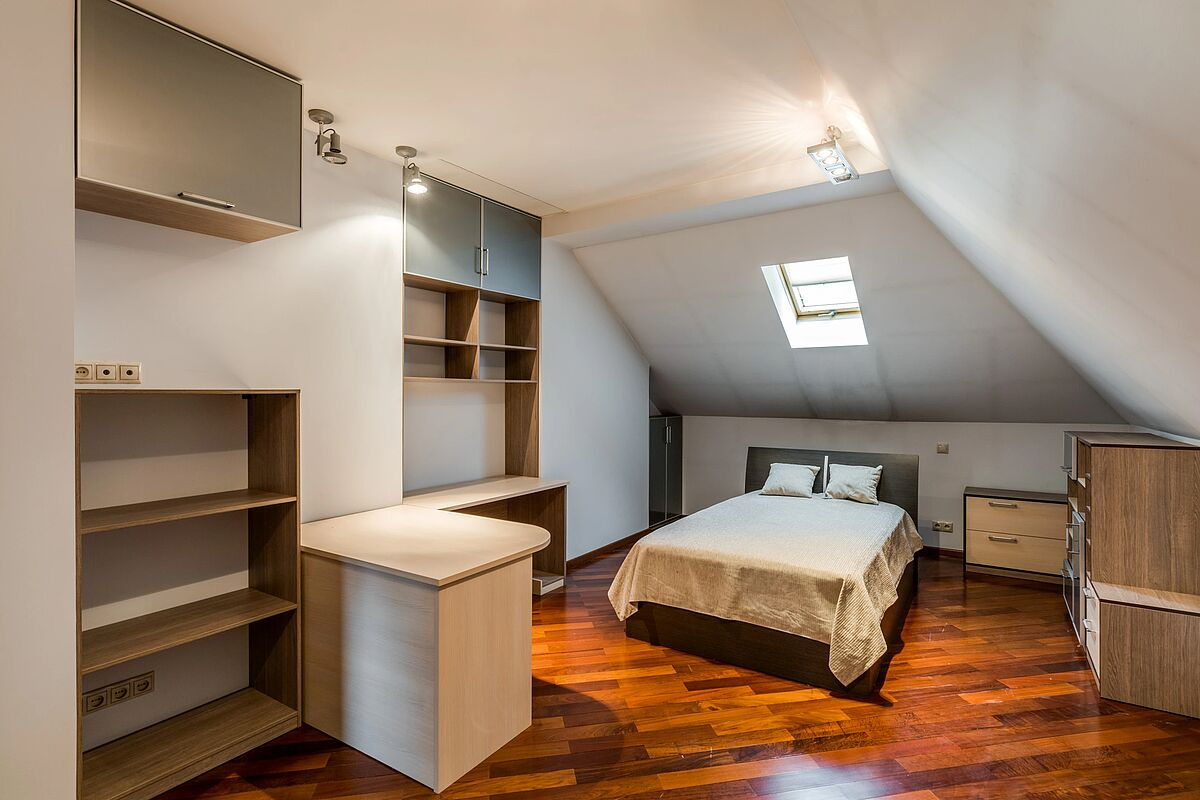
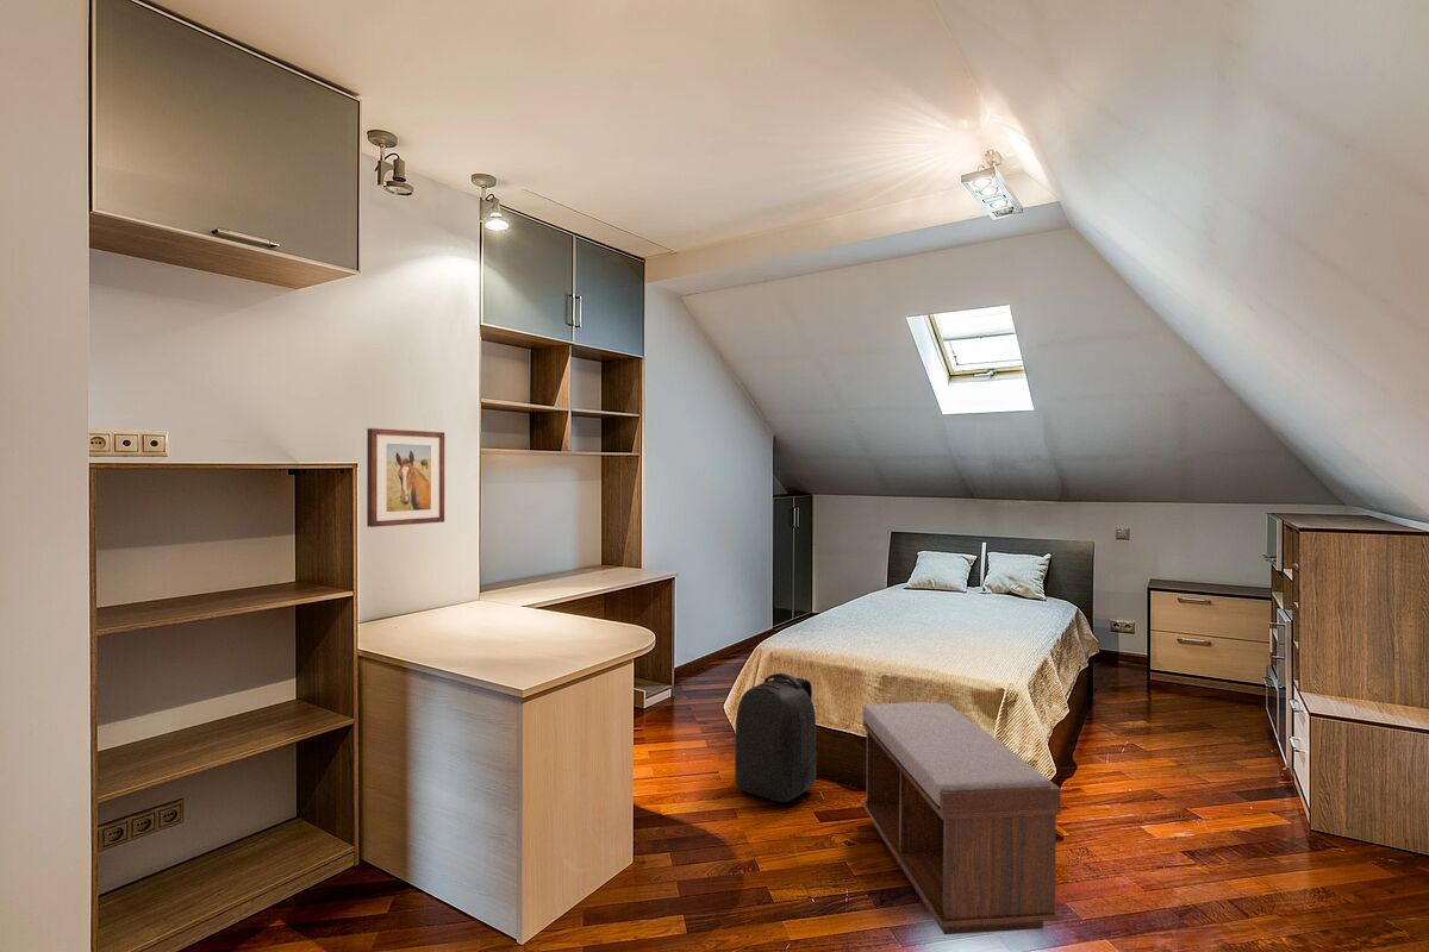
+ backpack (779, 732)
+ wall art (407, 477)
+ bench (944, 801)
